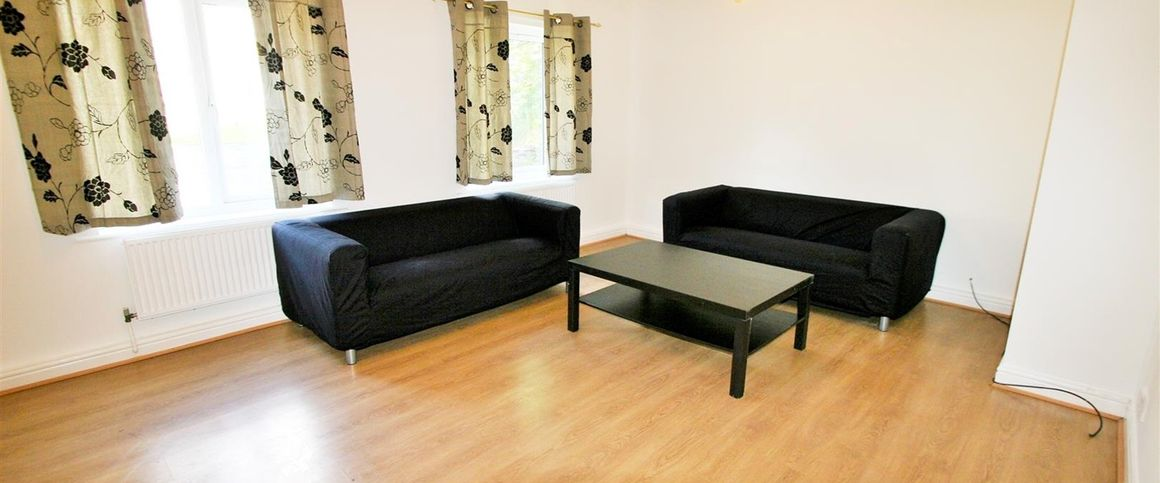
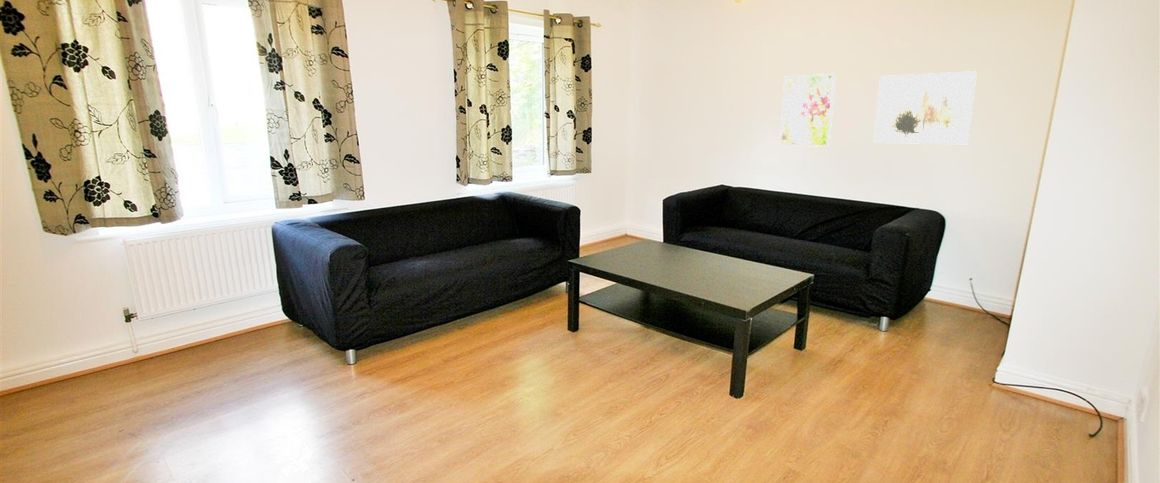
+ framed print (922, 109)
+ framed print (806, 111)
